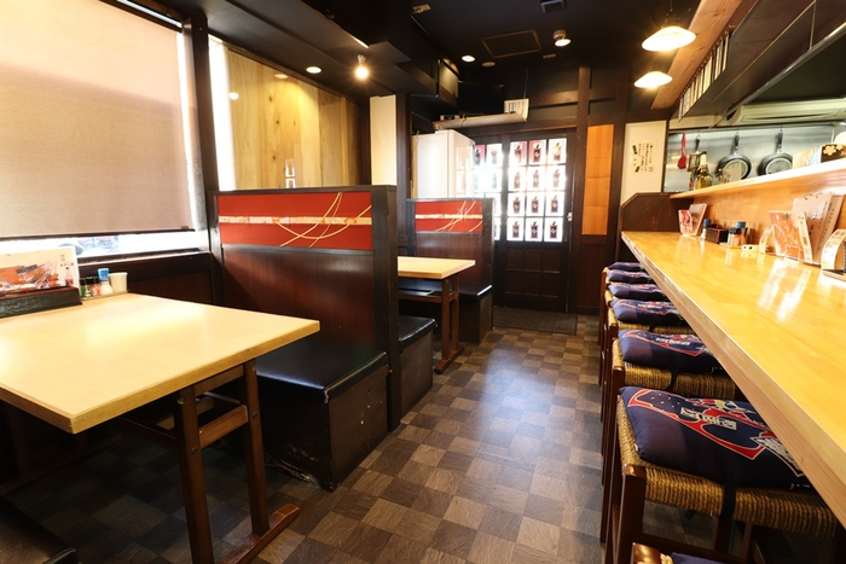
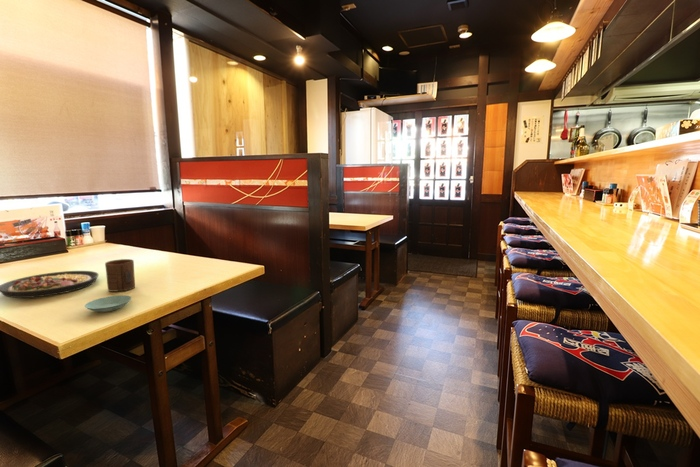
+ saucer (109, 304)
+ cup (121, 275)
+ plate (51, 281)
